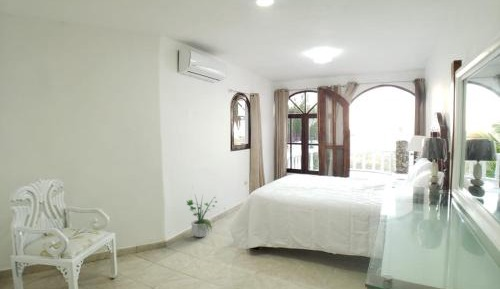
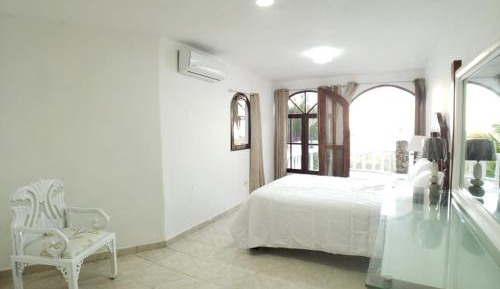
- potted plant (202, 211)
